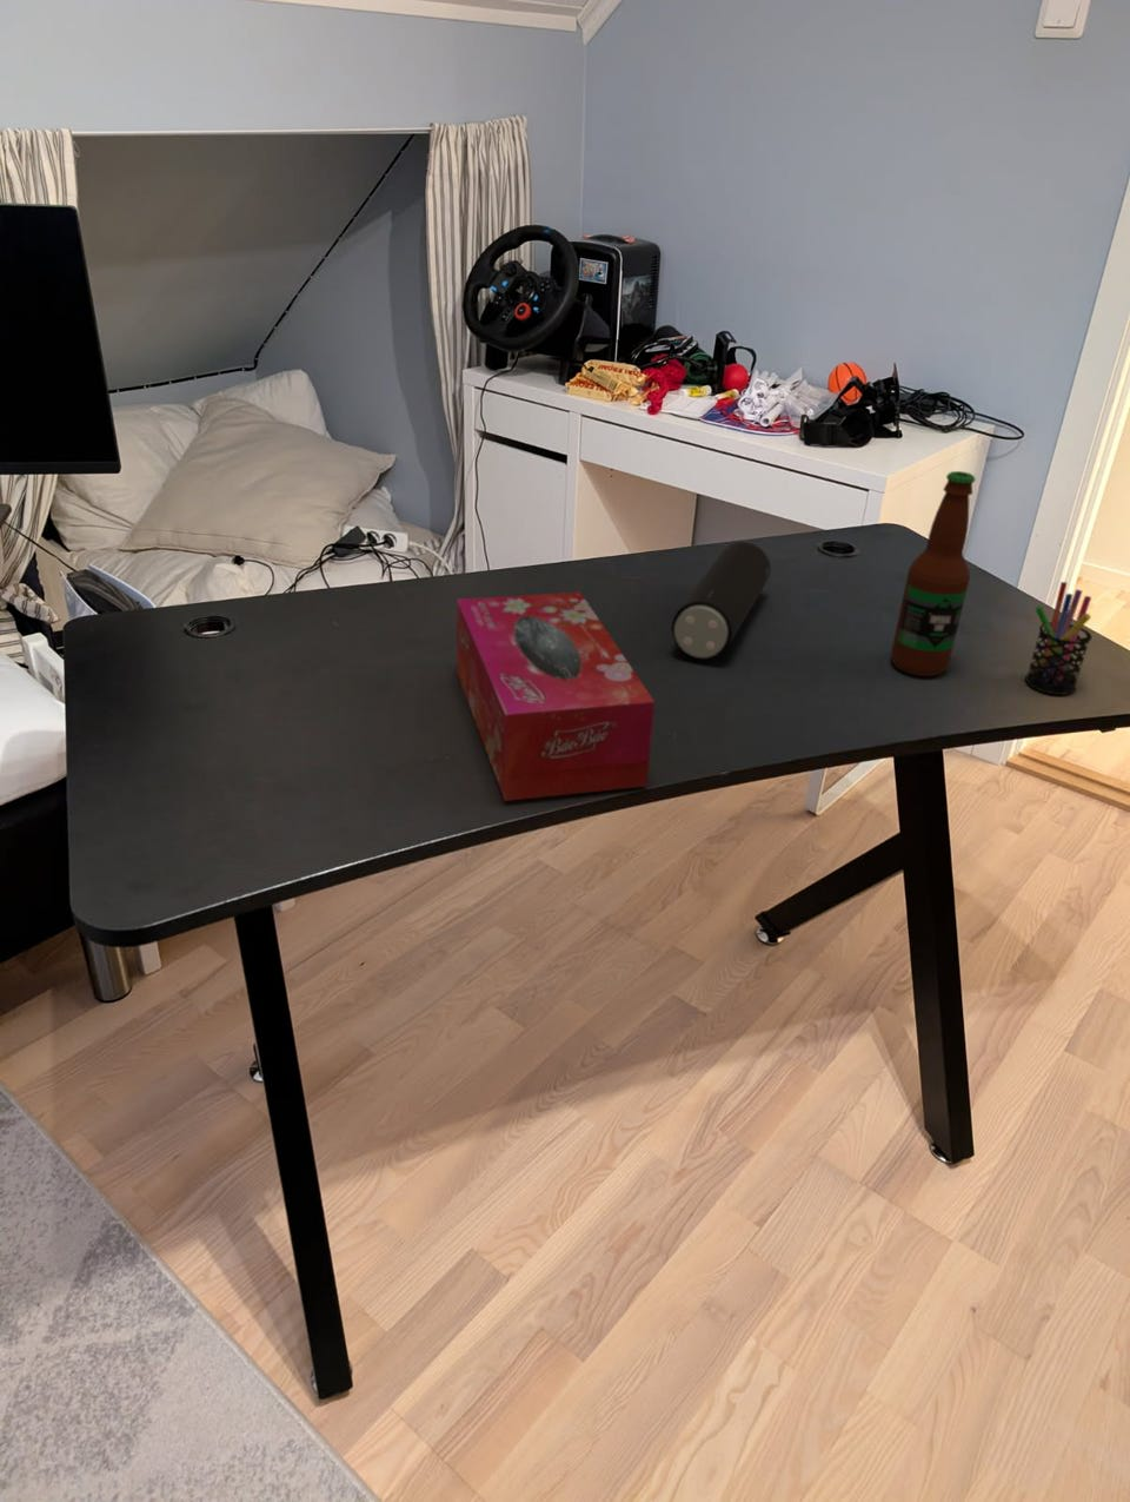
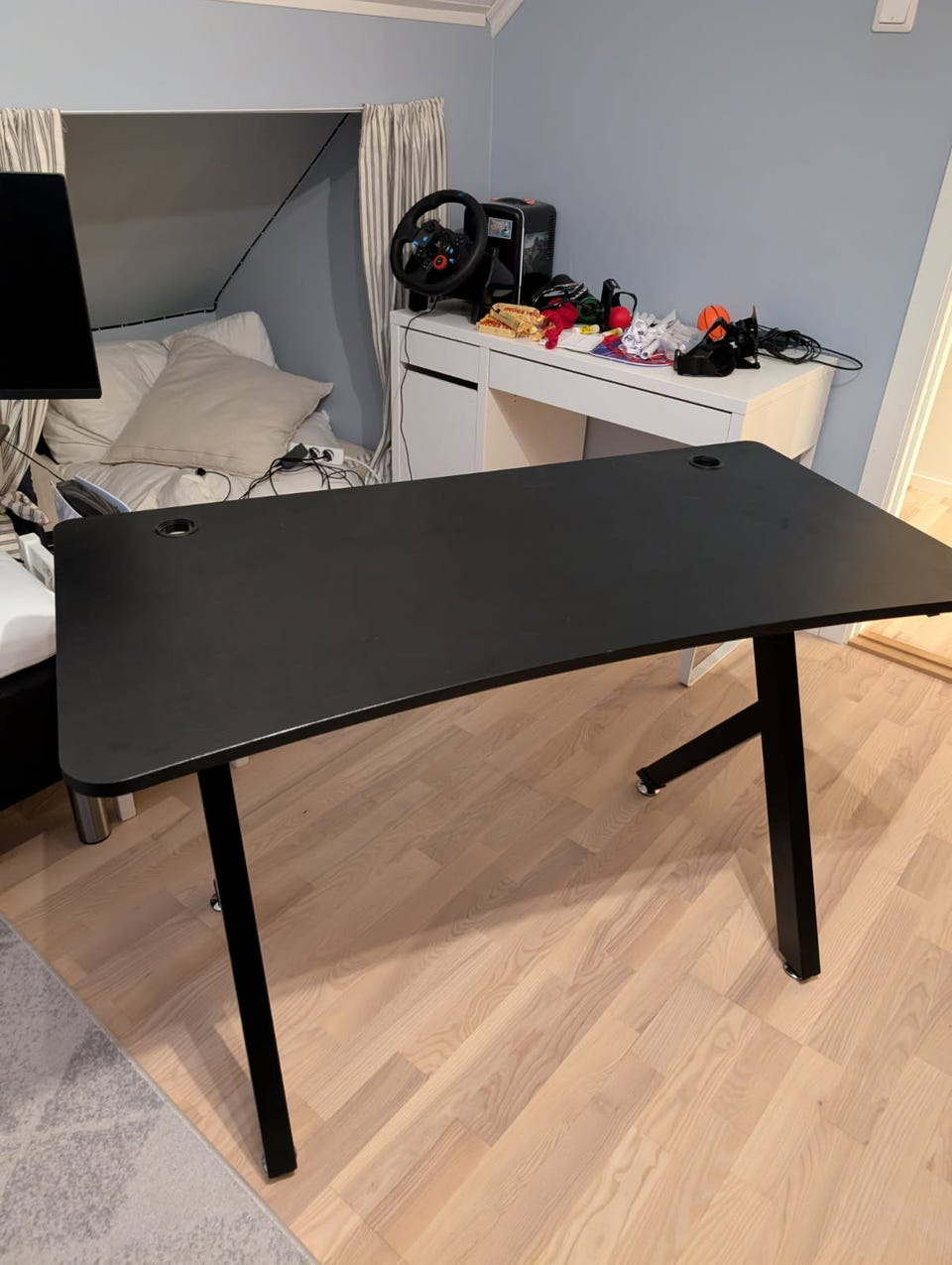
- bottle (938, 573)
- speaker (723, 597)
- tissue box (545, 685)
- pen holder (1056, 638)
